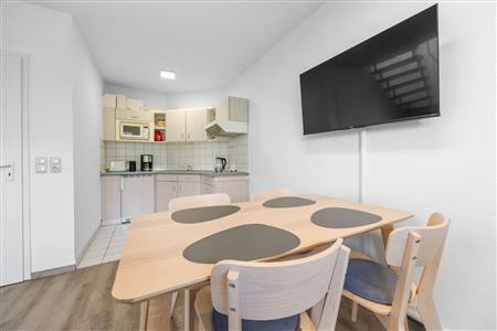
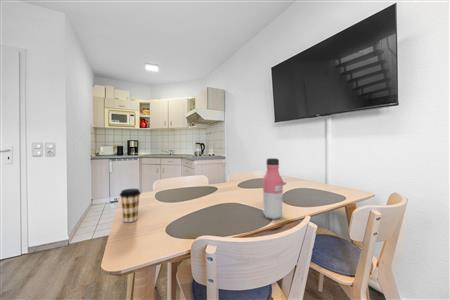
+ coffee cup (130, 205)
+ water bottle (272, 187)
